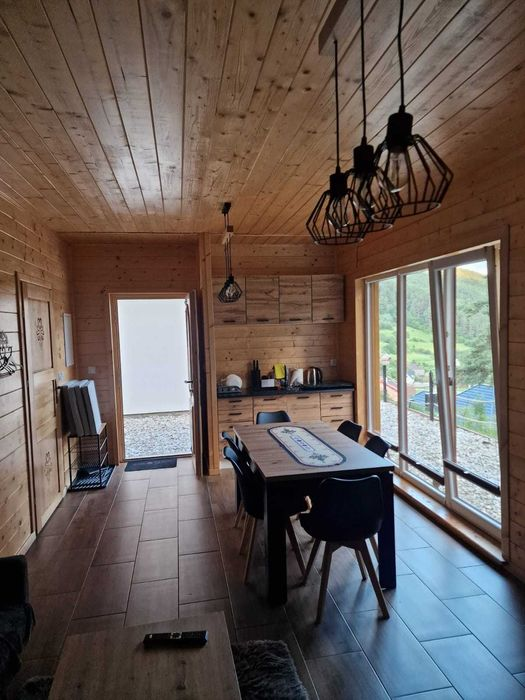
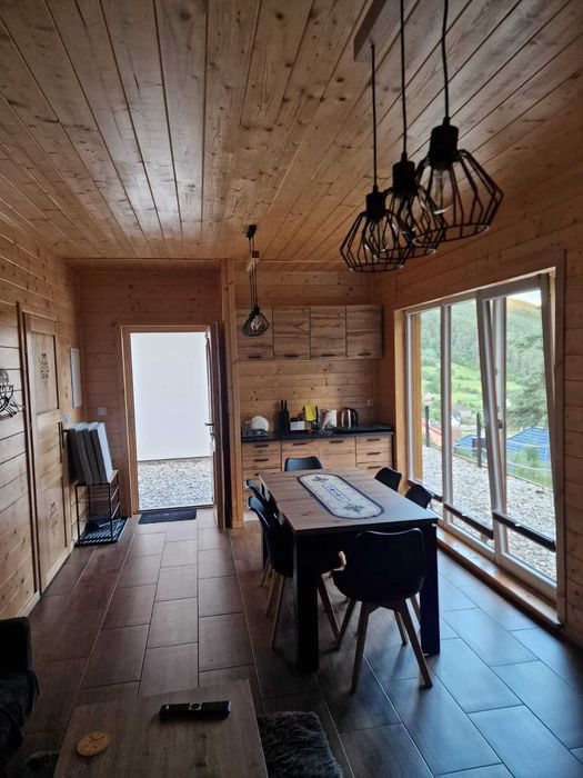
+ coaster (93, 742)
